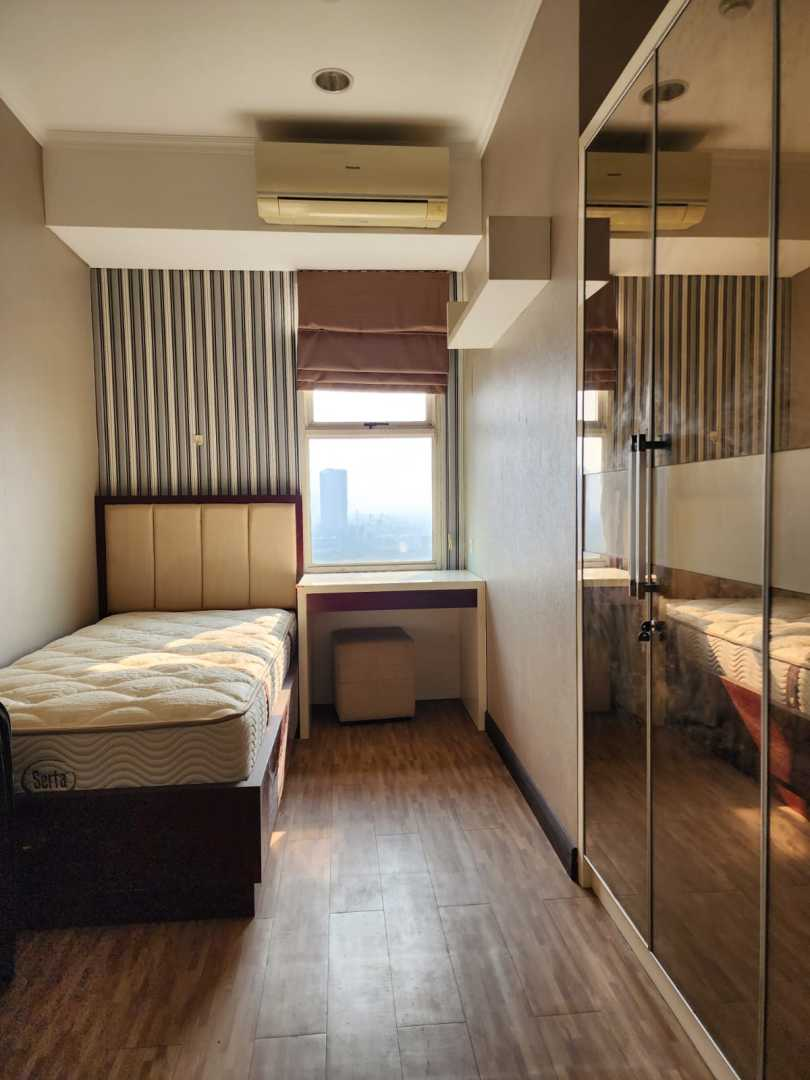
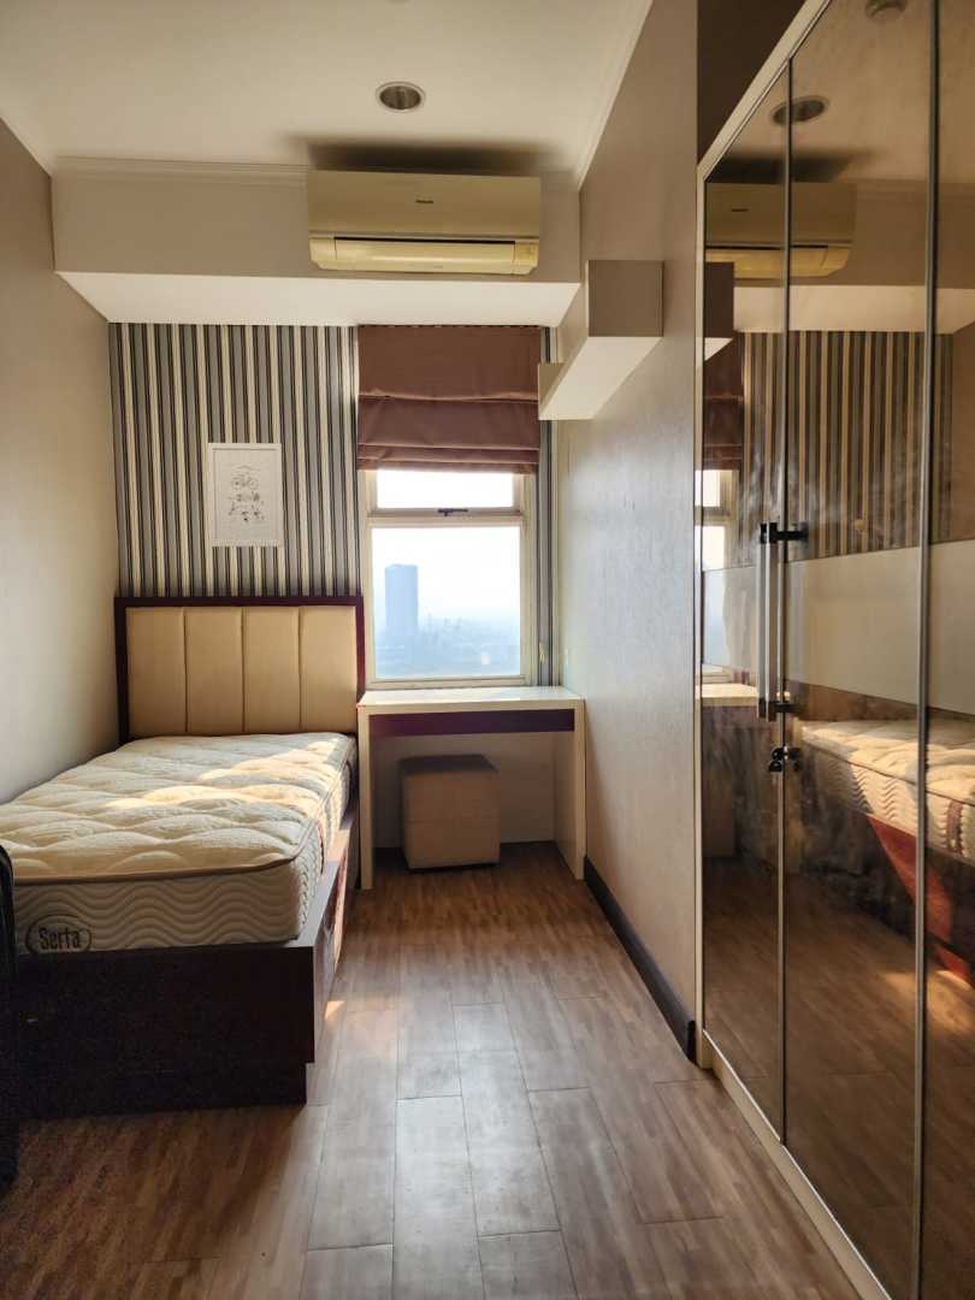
+ wall art (246, 495)
